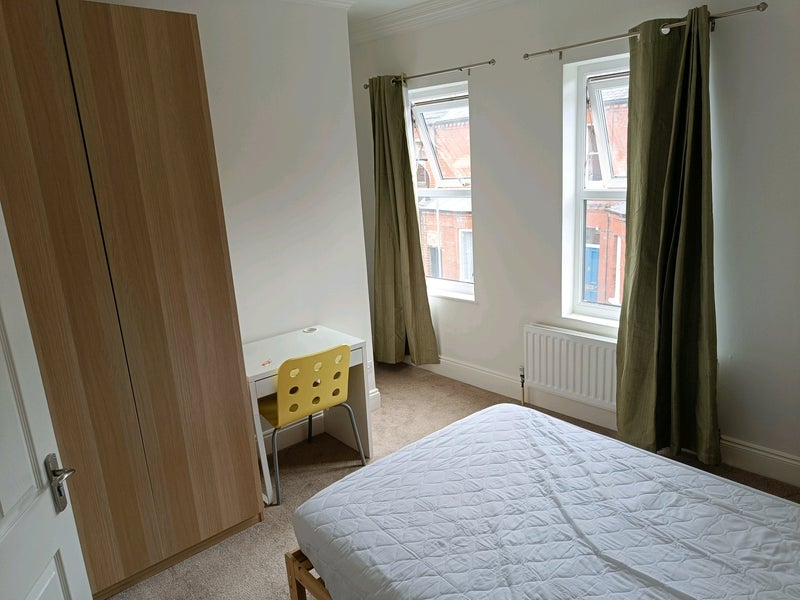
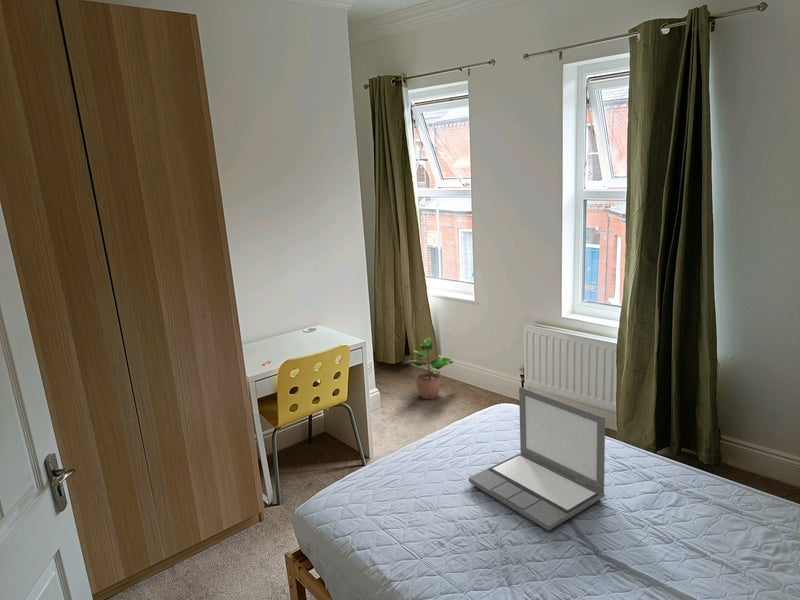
+ laptop (533, 452)
+ potted plant (427, 366)
